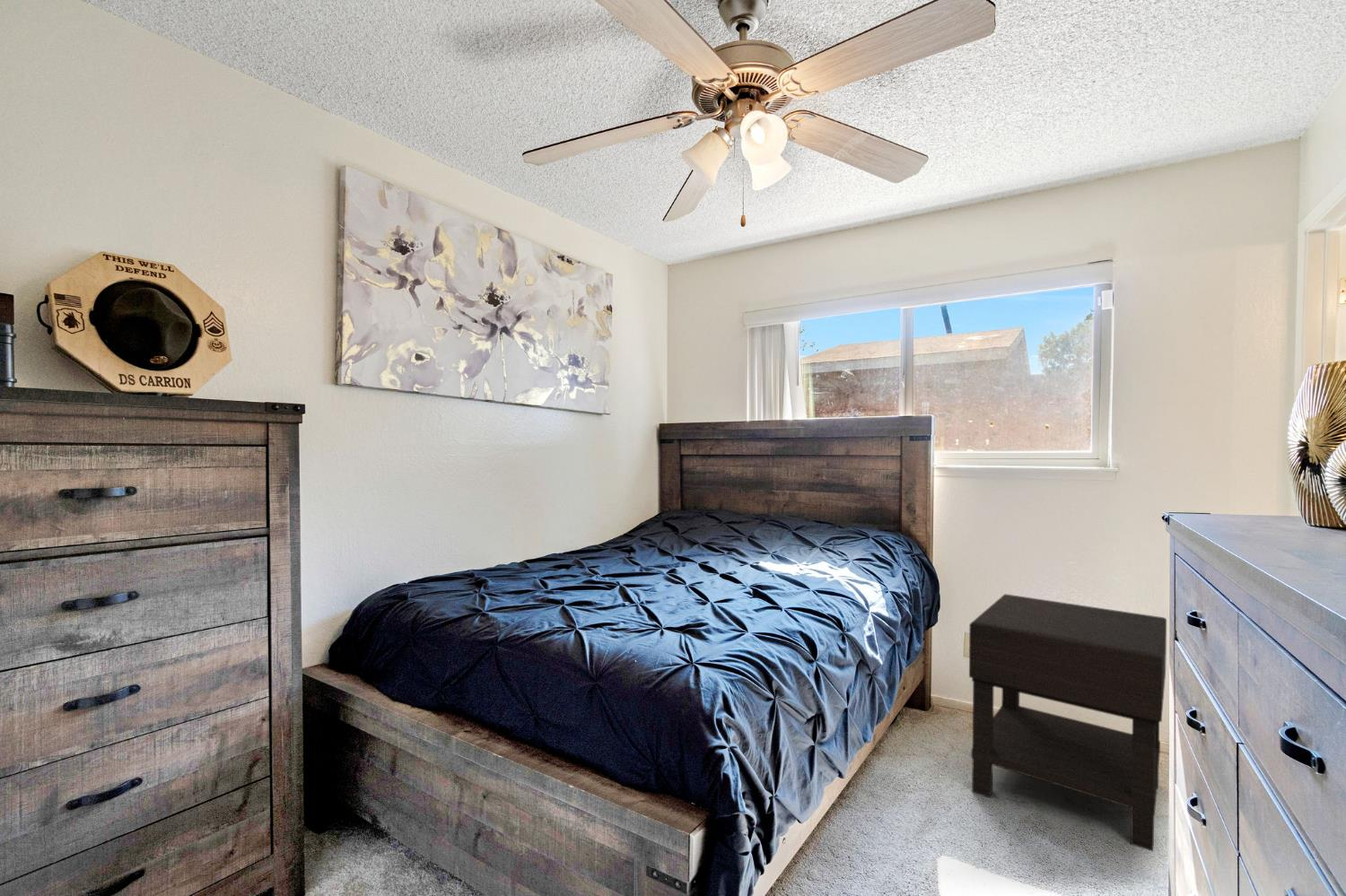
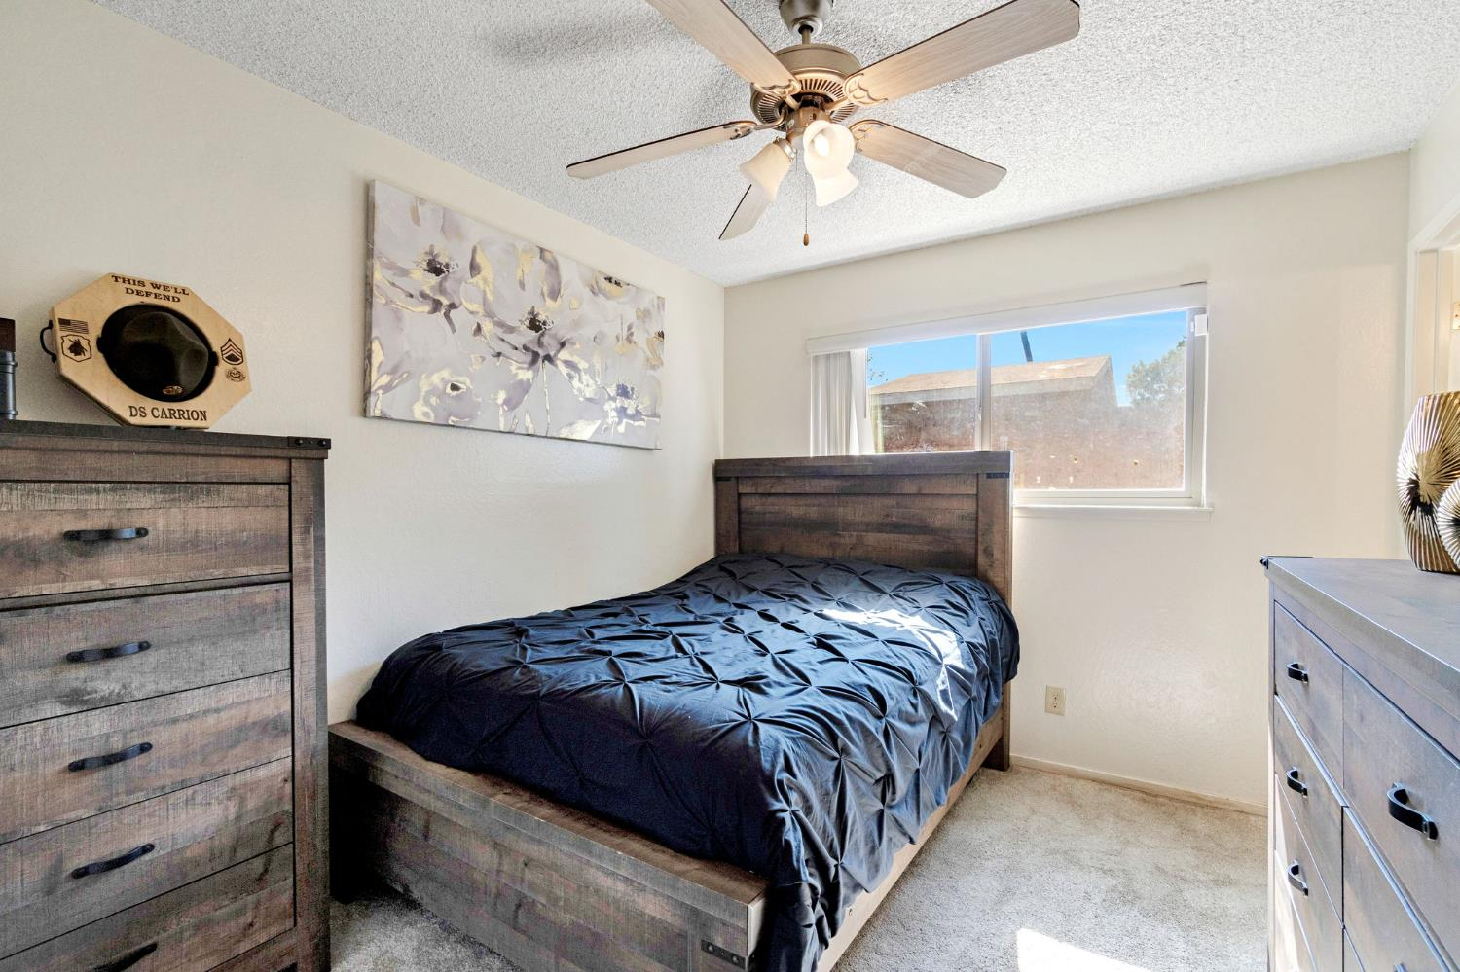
- nightstand (1068, 703)
